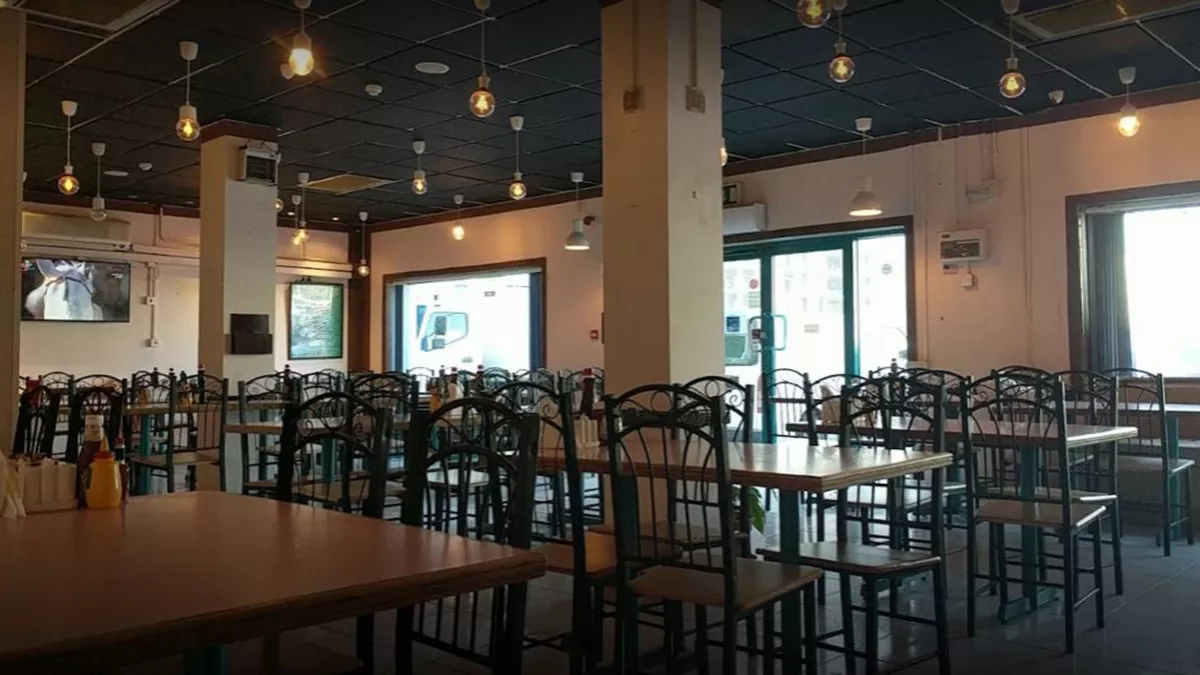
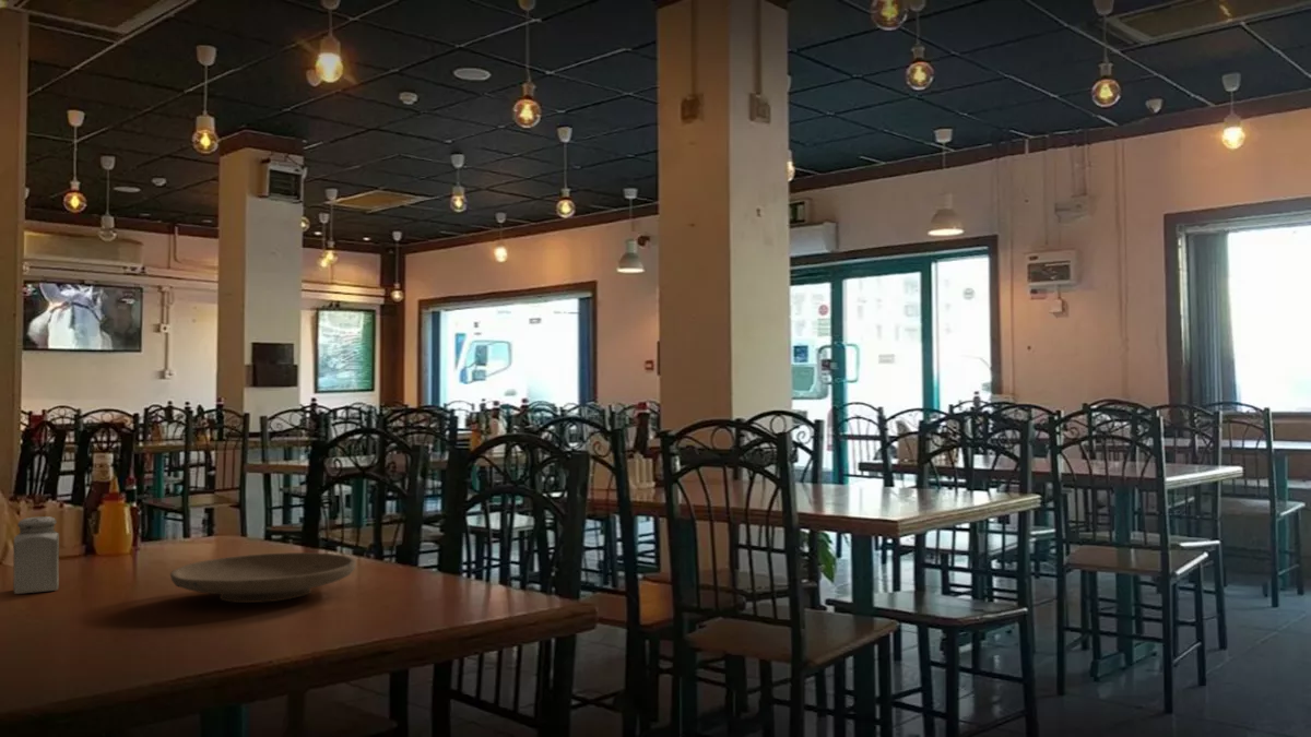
+ salt shaker (36, 552)
+ plate (265, 580)
